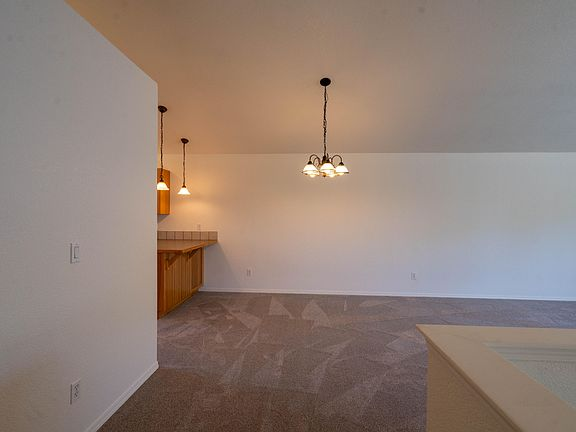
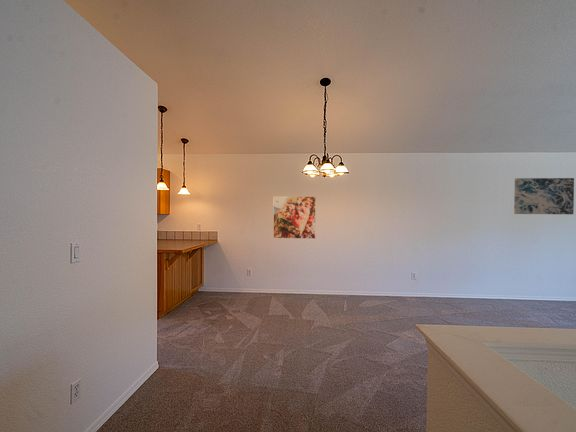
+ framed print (294, 217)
+ wall art (543, 196)
